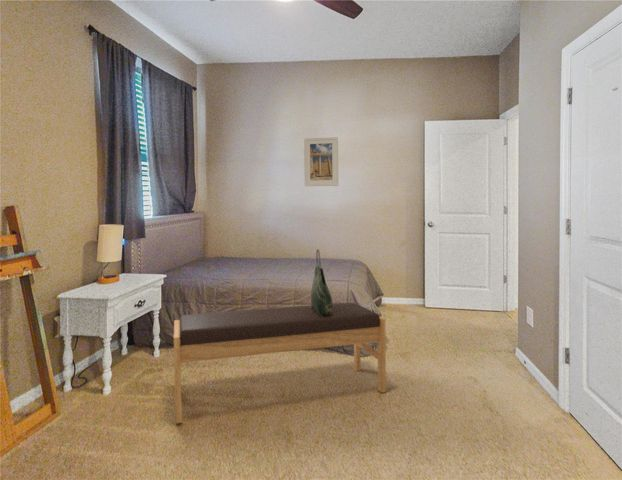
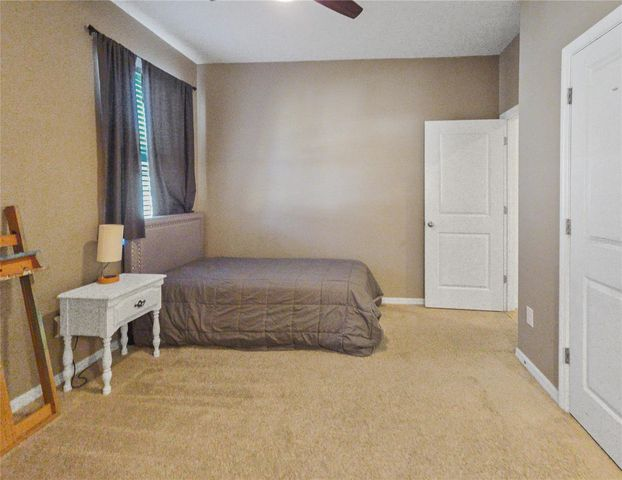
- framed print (321, 162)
- tote bag (321, 280)
- bench (279, 351)
